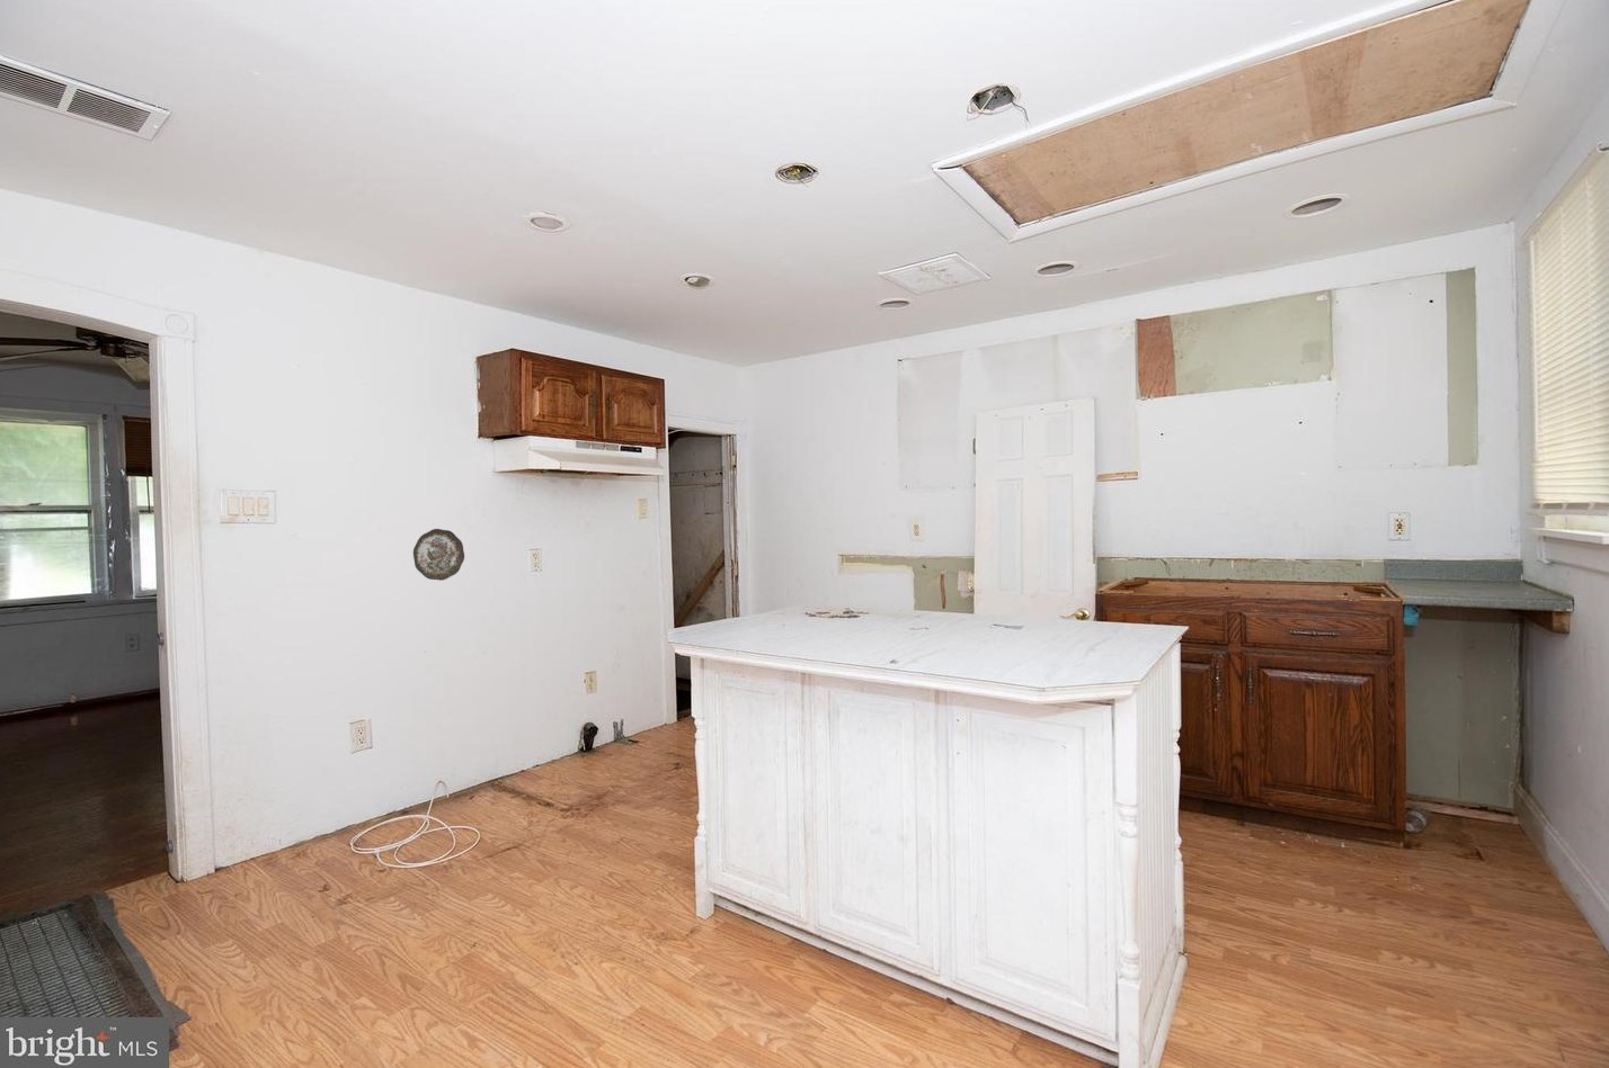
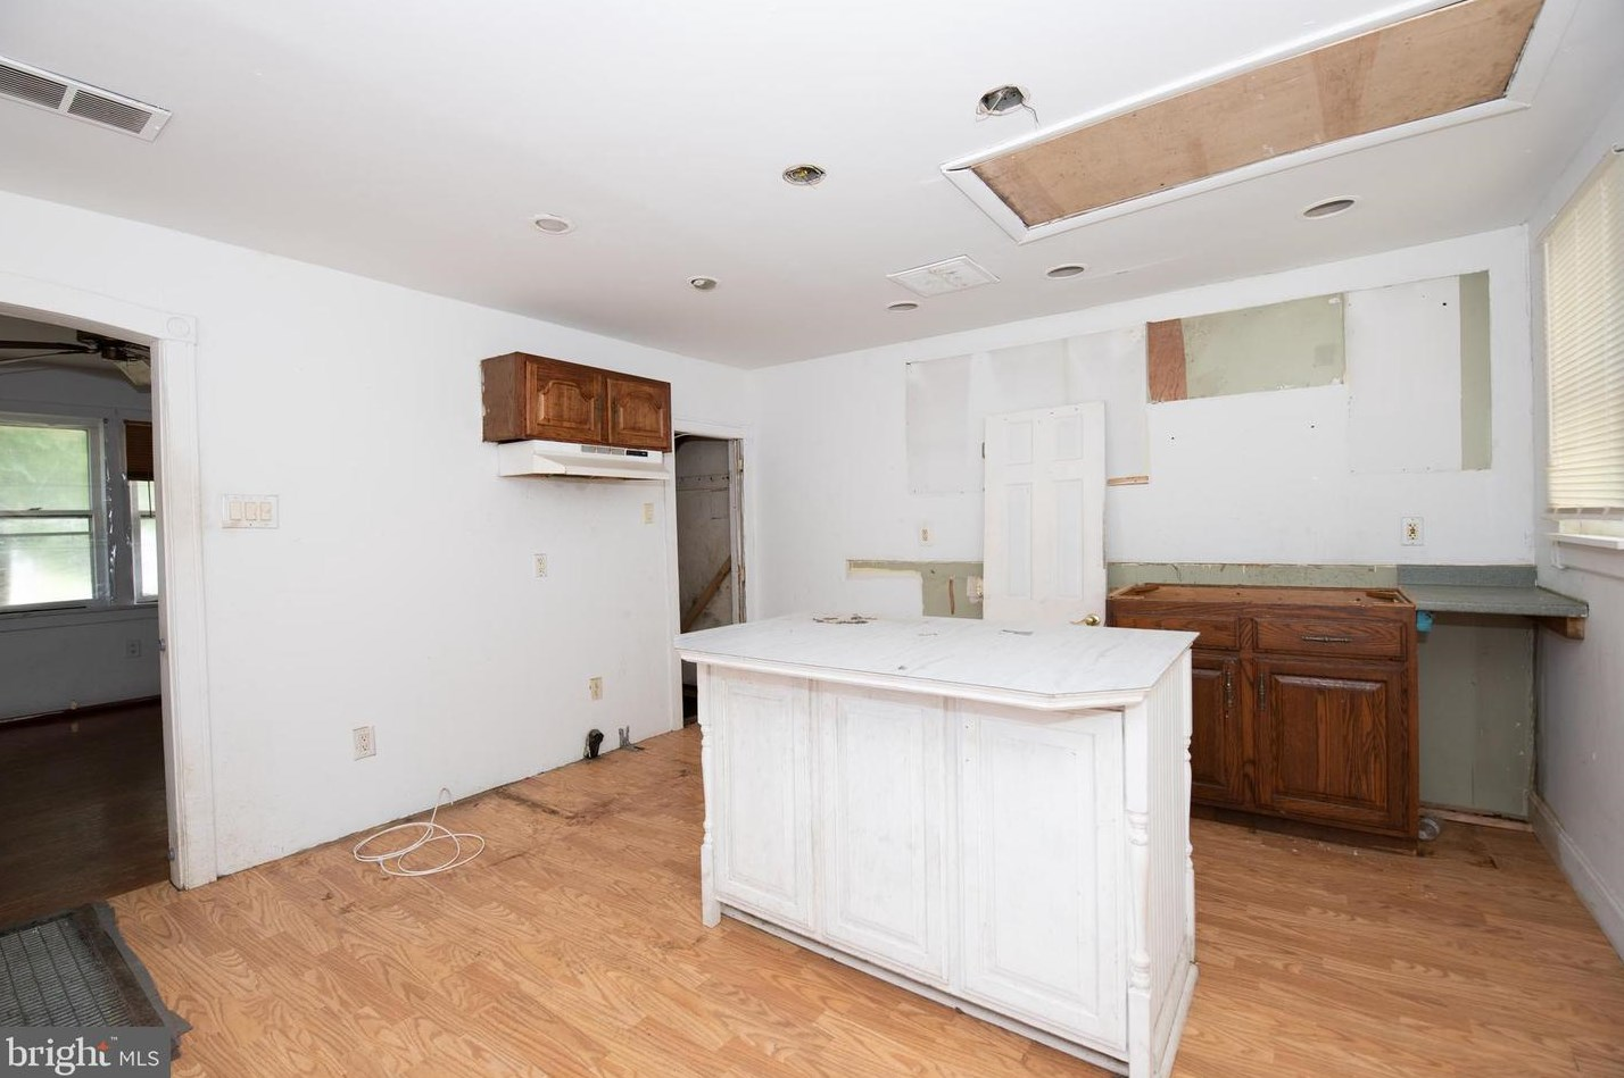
- decorative plate (438, 554)
